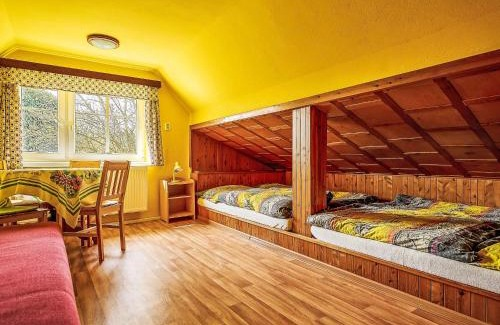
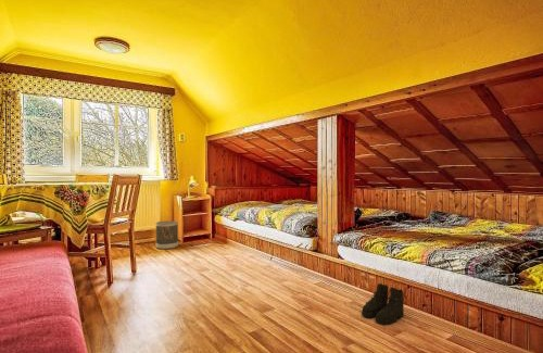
+ boots (382, 301)
+ wastebasket (166, 234)
